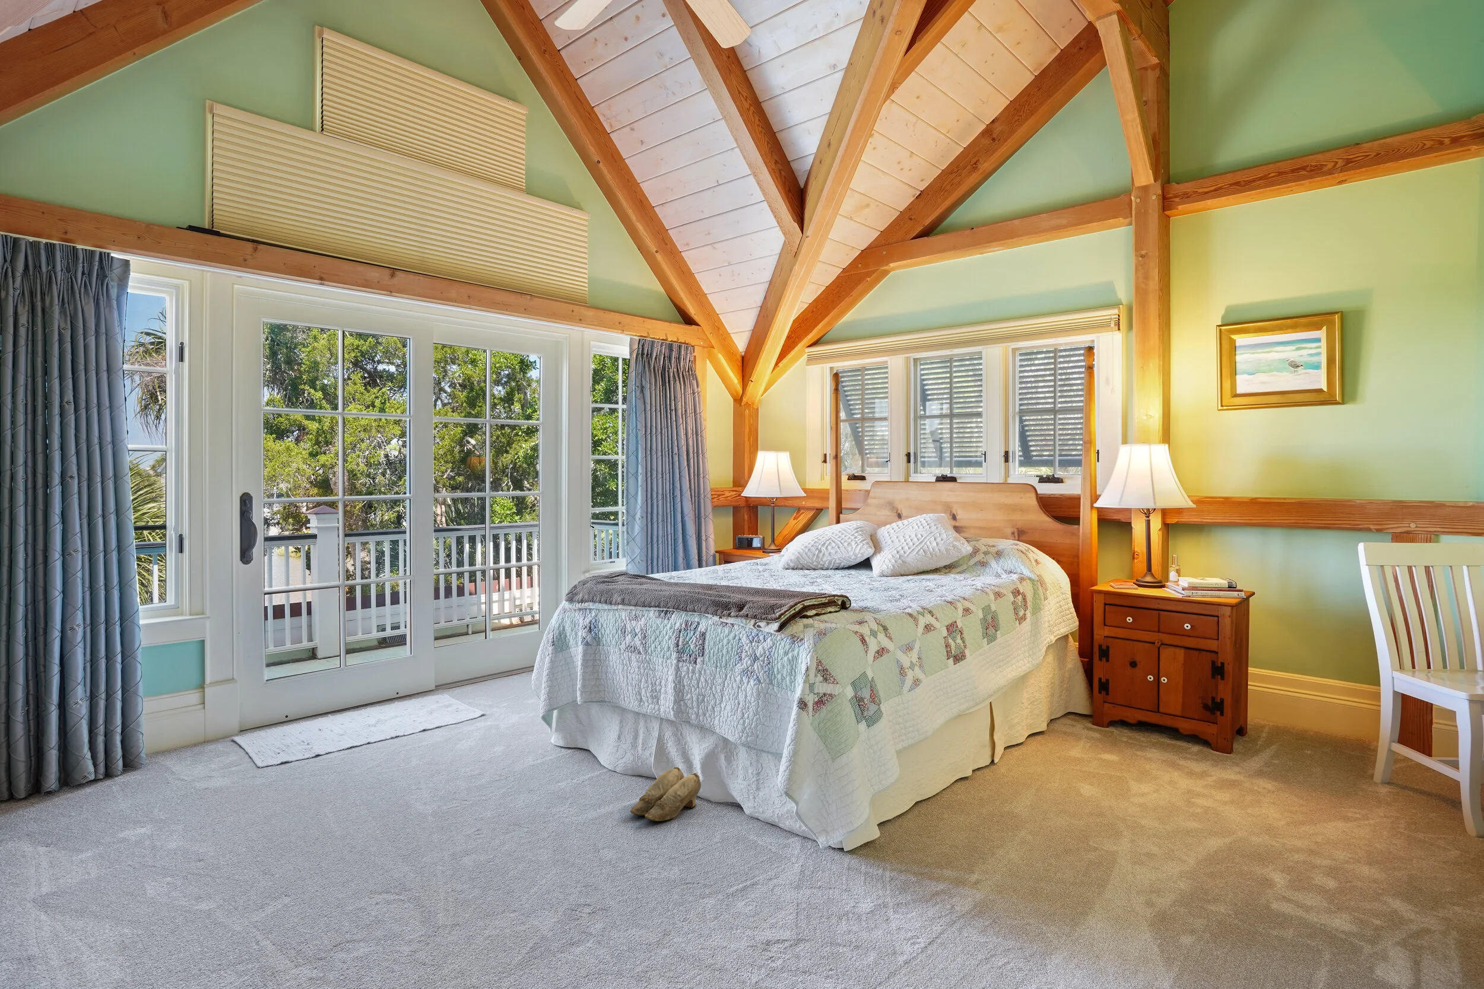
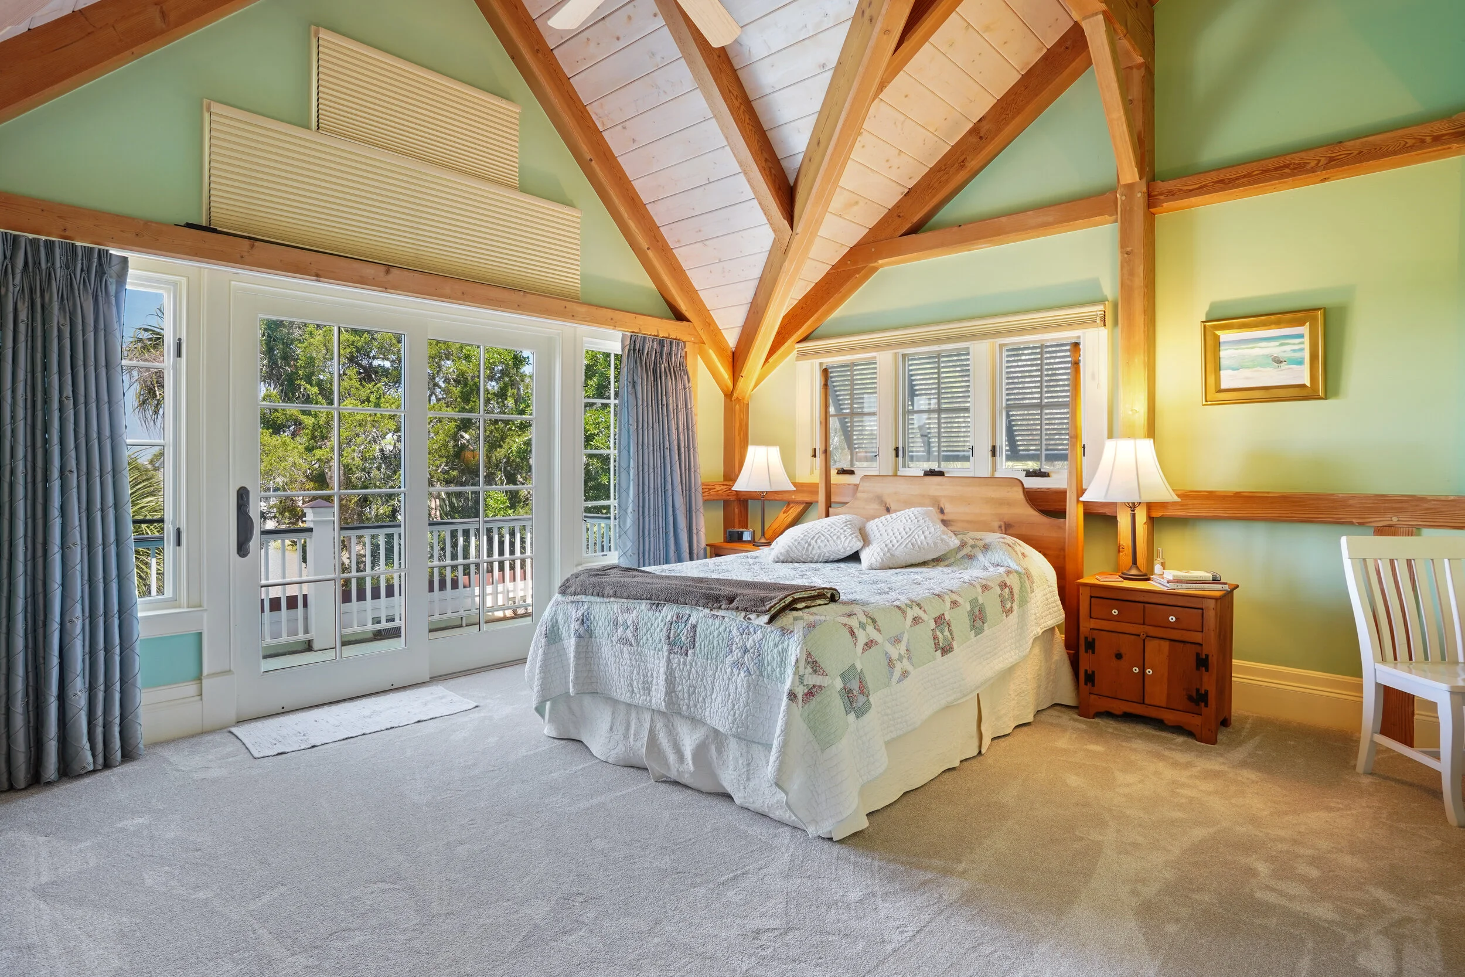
- slippers (666, 794)
